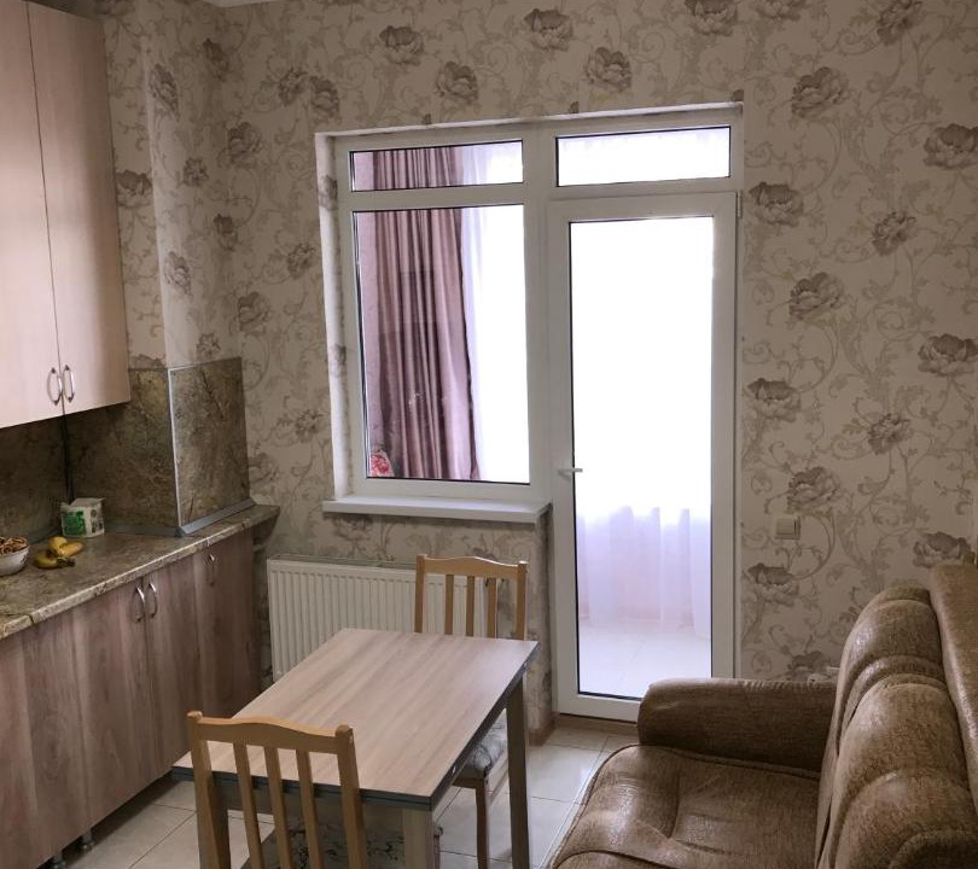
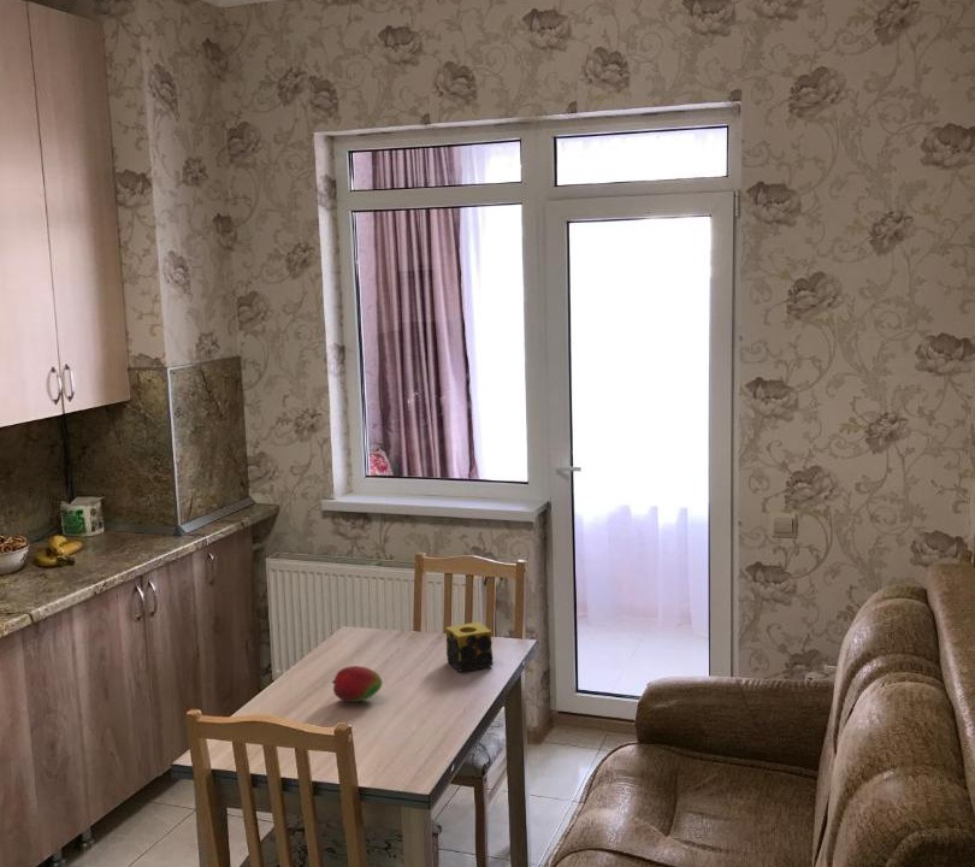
+ fruit (356, 683)
+ candle (468, 645)
